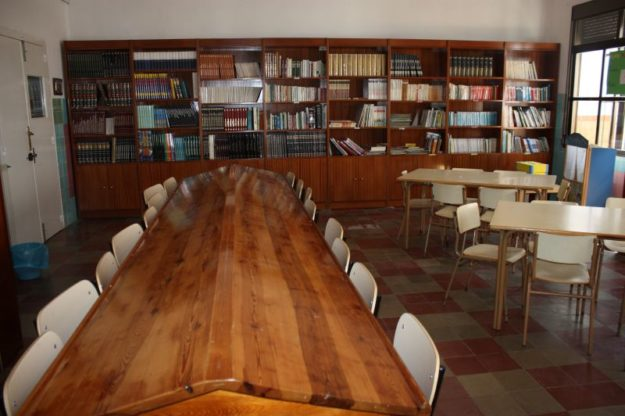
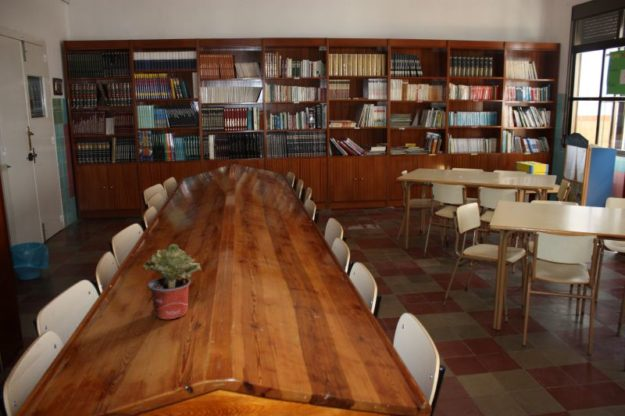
+ potted plant (174, 279)
